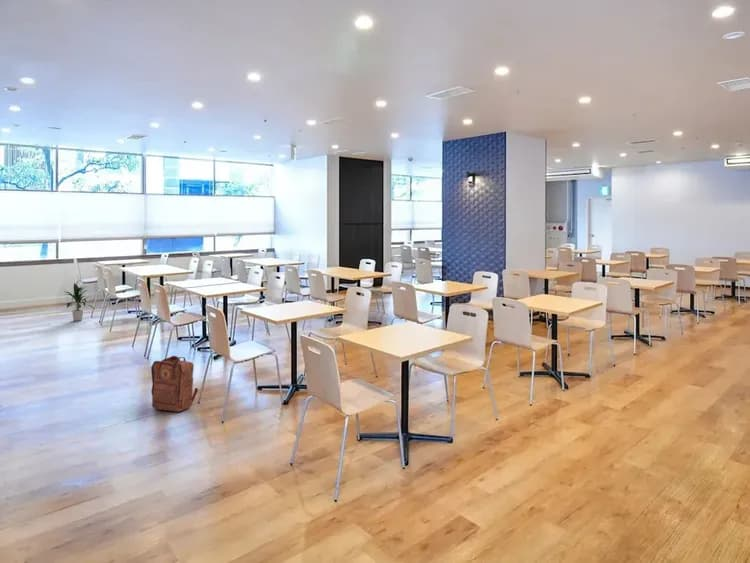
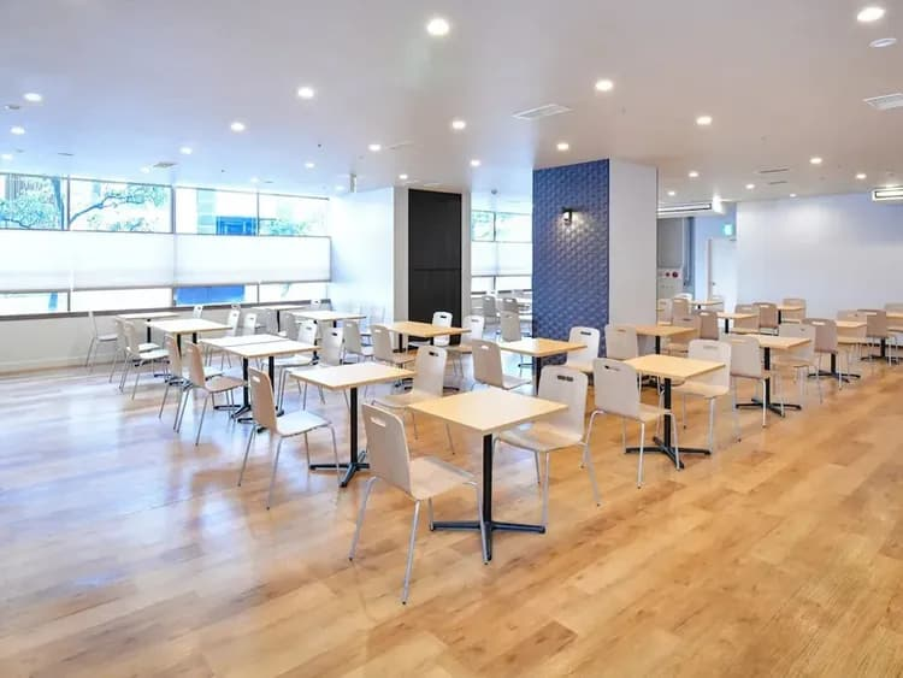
- backpack (172, 381)
- indoor plant (78, 301)
